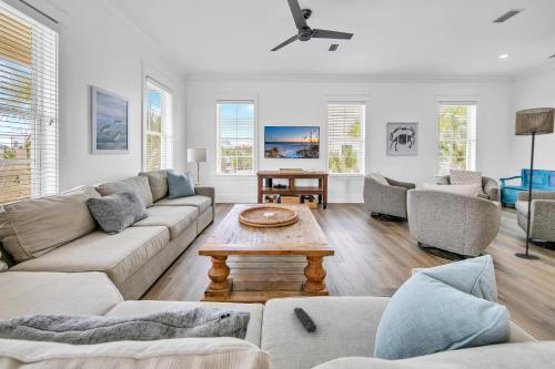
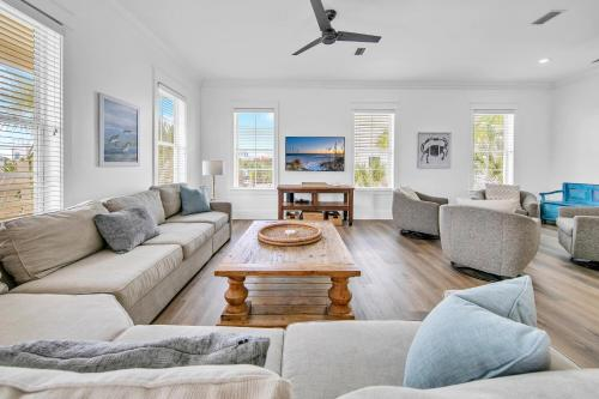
- floor lamp (531, 184)
- remote control (303, 317)
